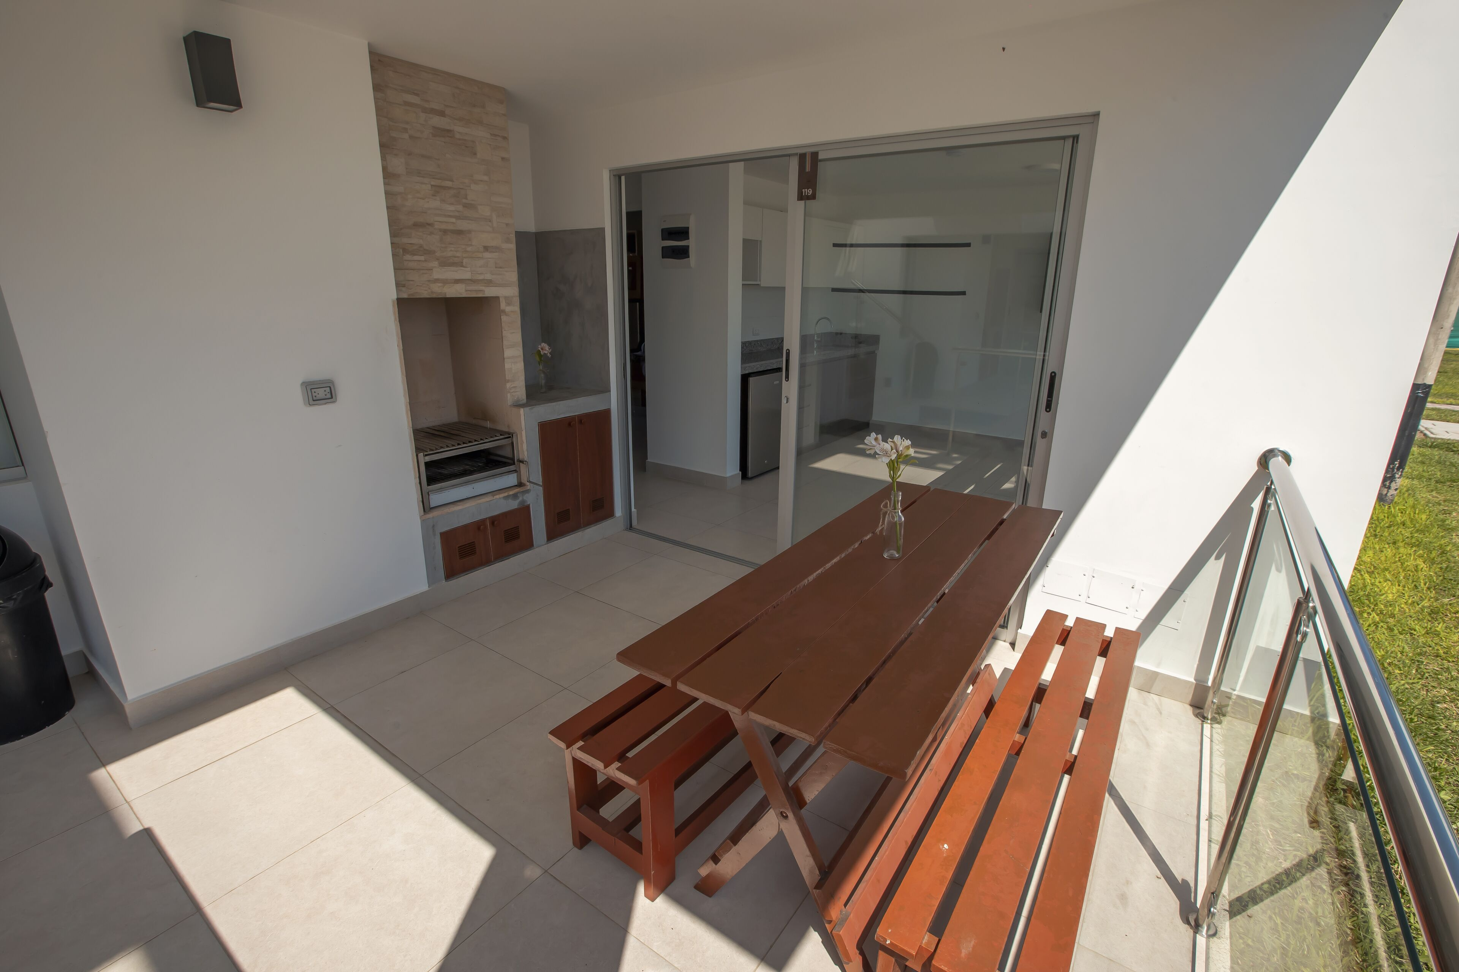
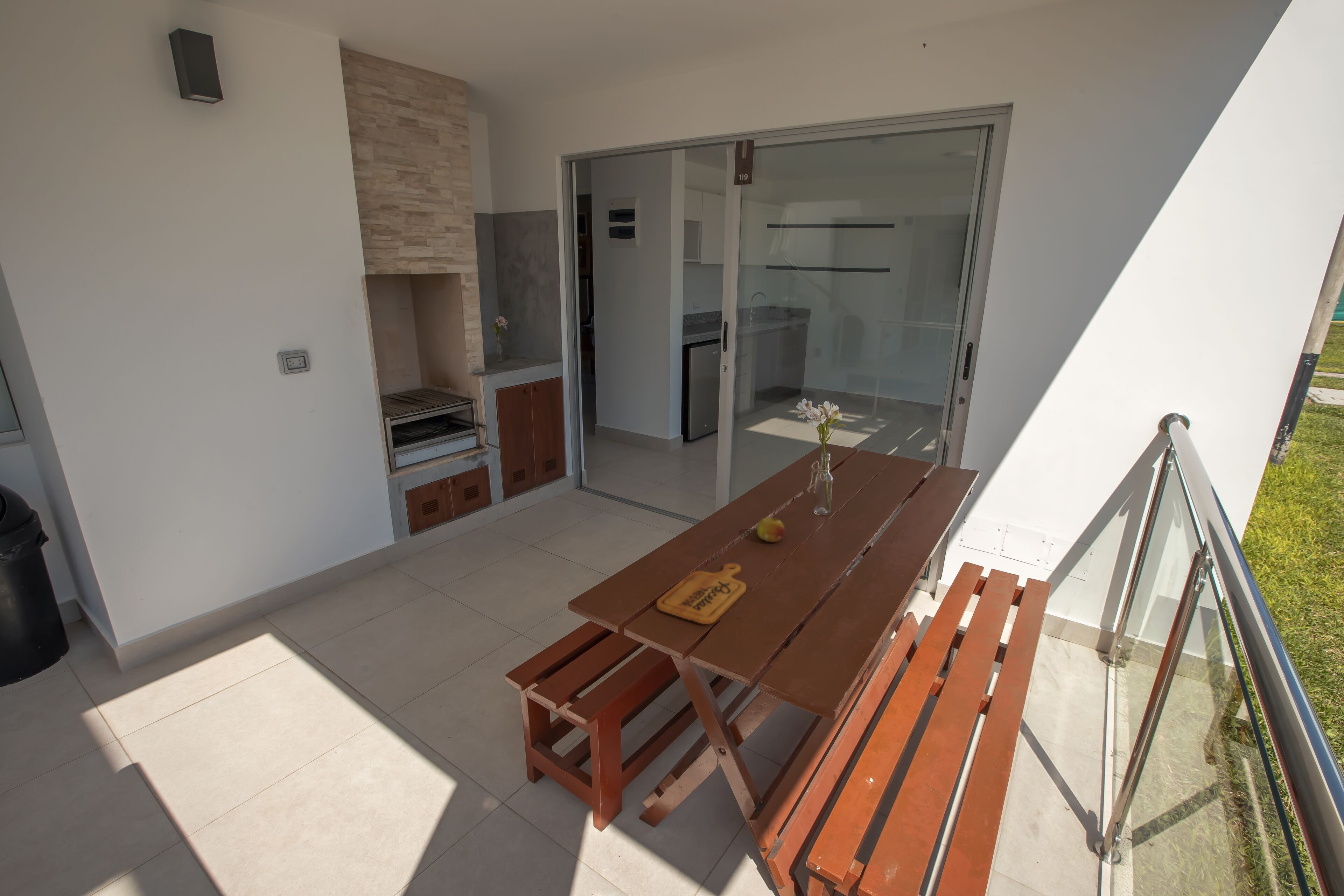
+ cutting board (710, 588)
+ fruit (771, 530)
